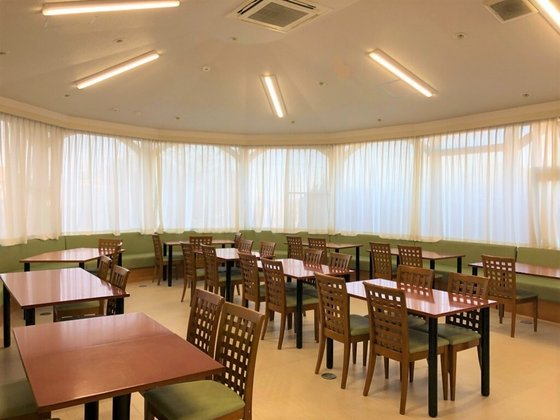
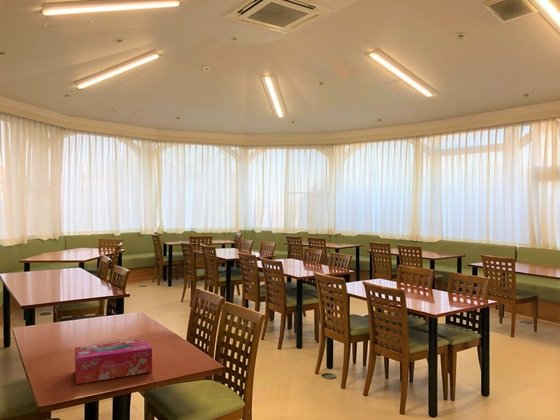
+ tissue box (113, 359)
